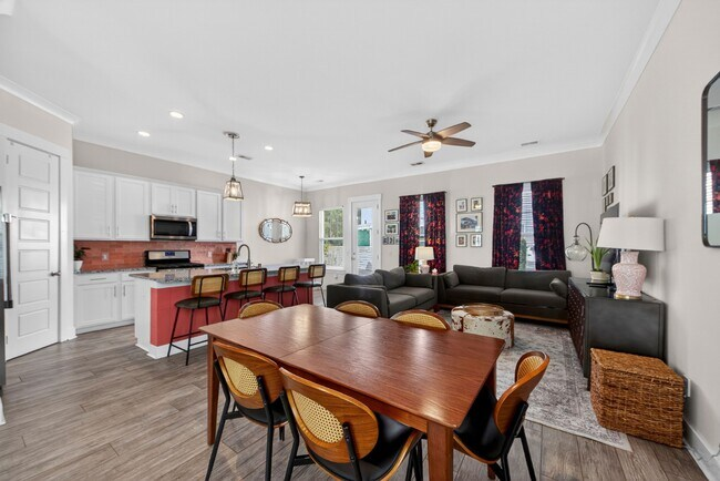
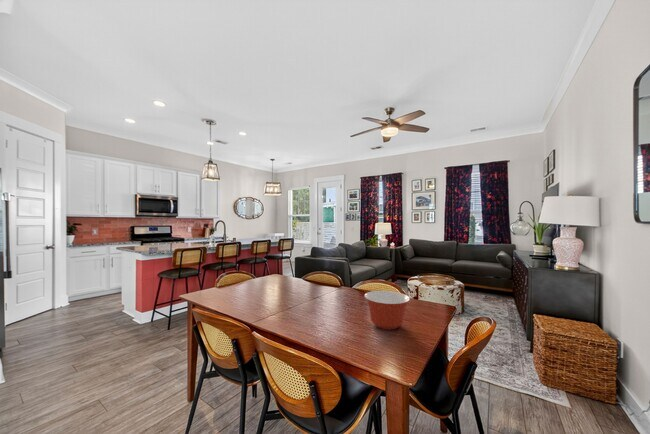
+ mixing bowl (386, 310)
